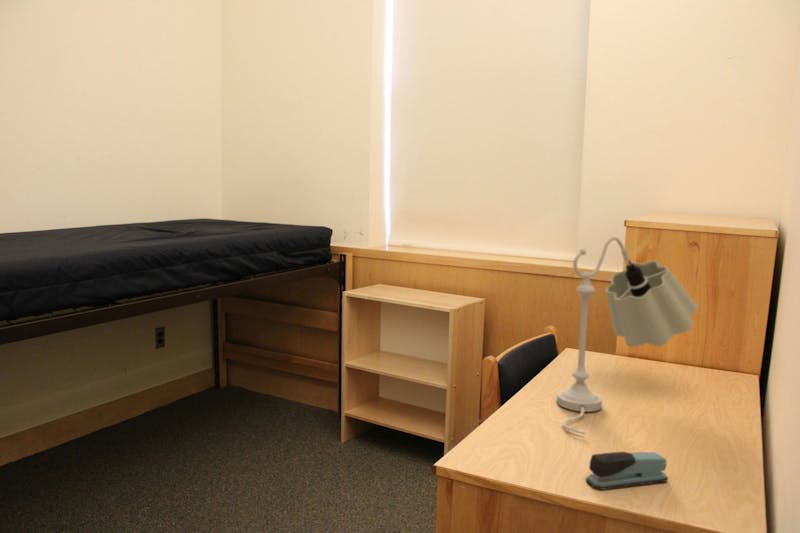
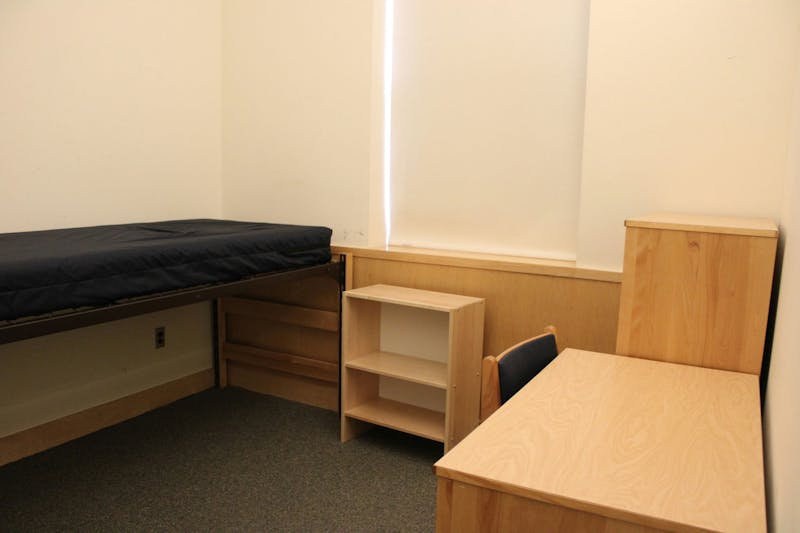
- stapler (627, 466)
- table lamp (618, 320)
